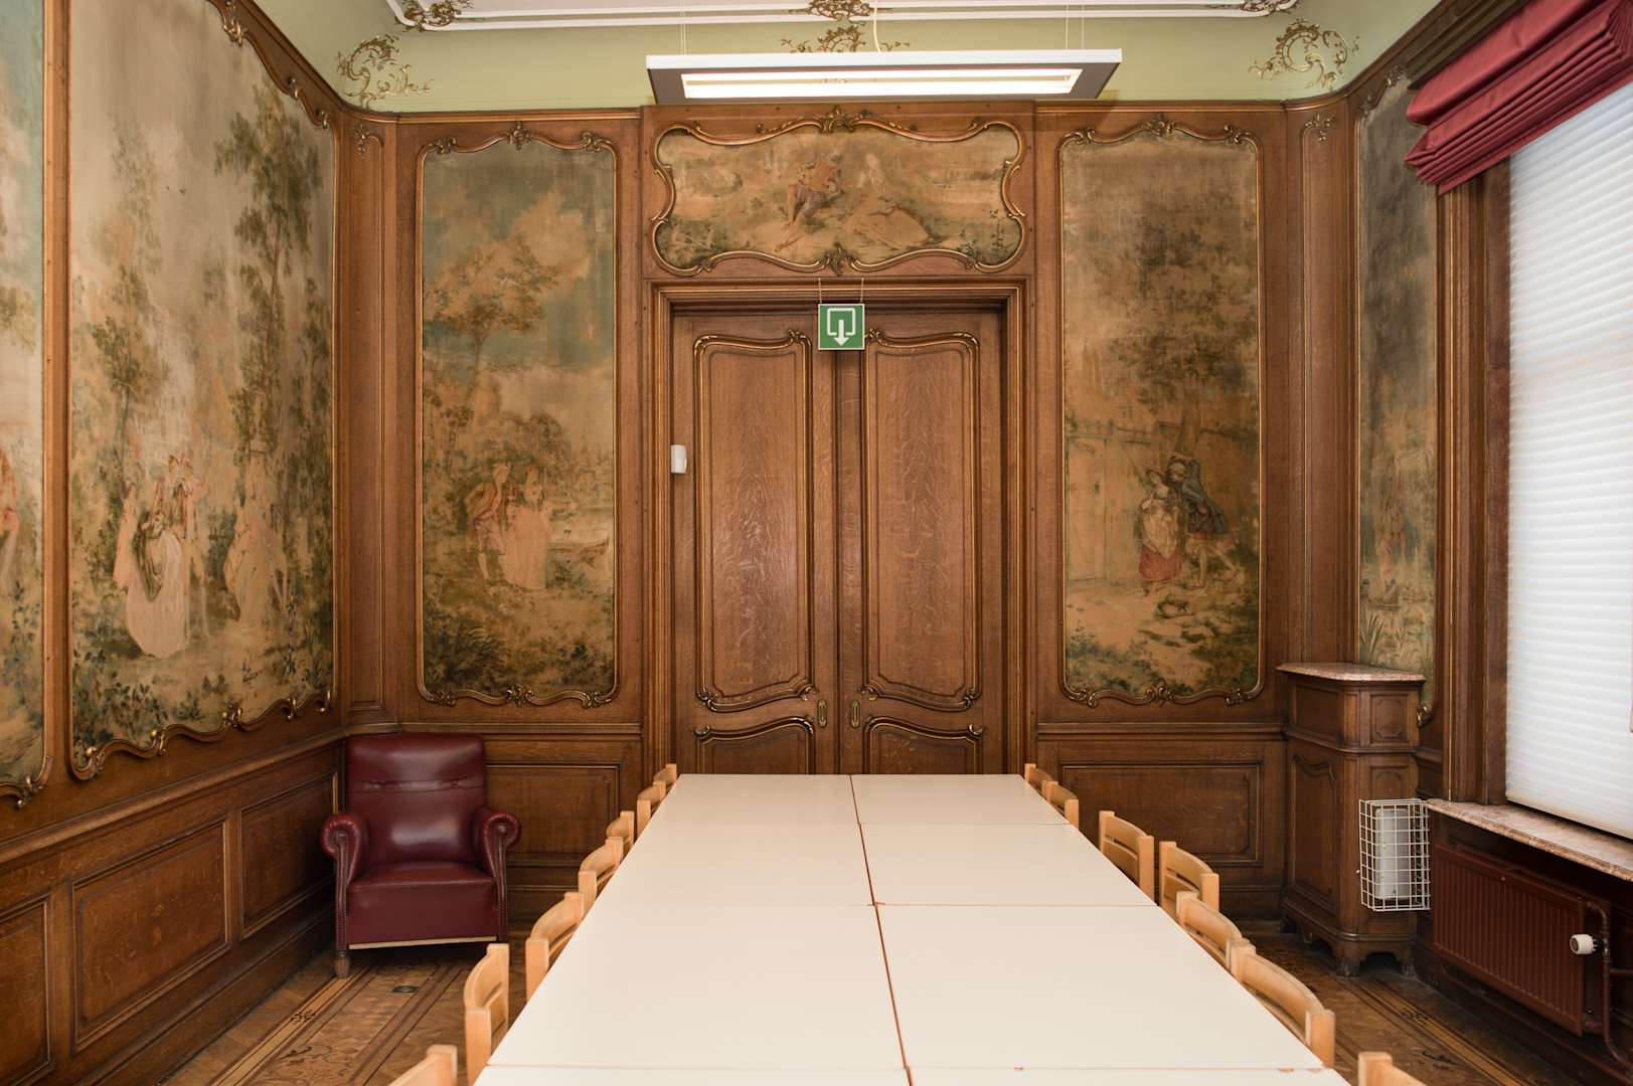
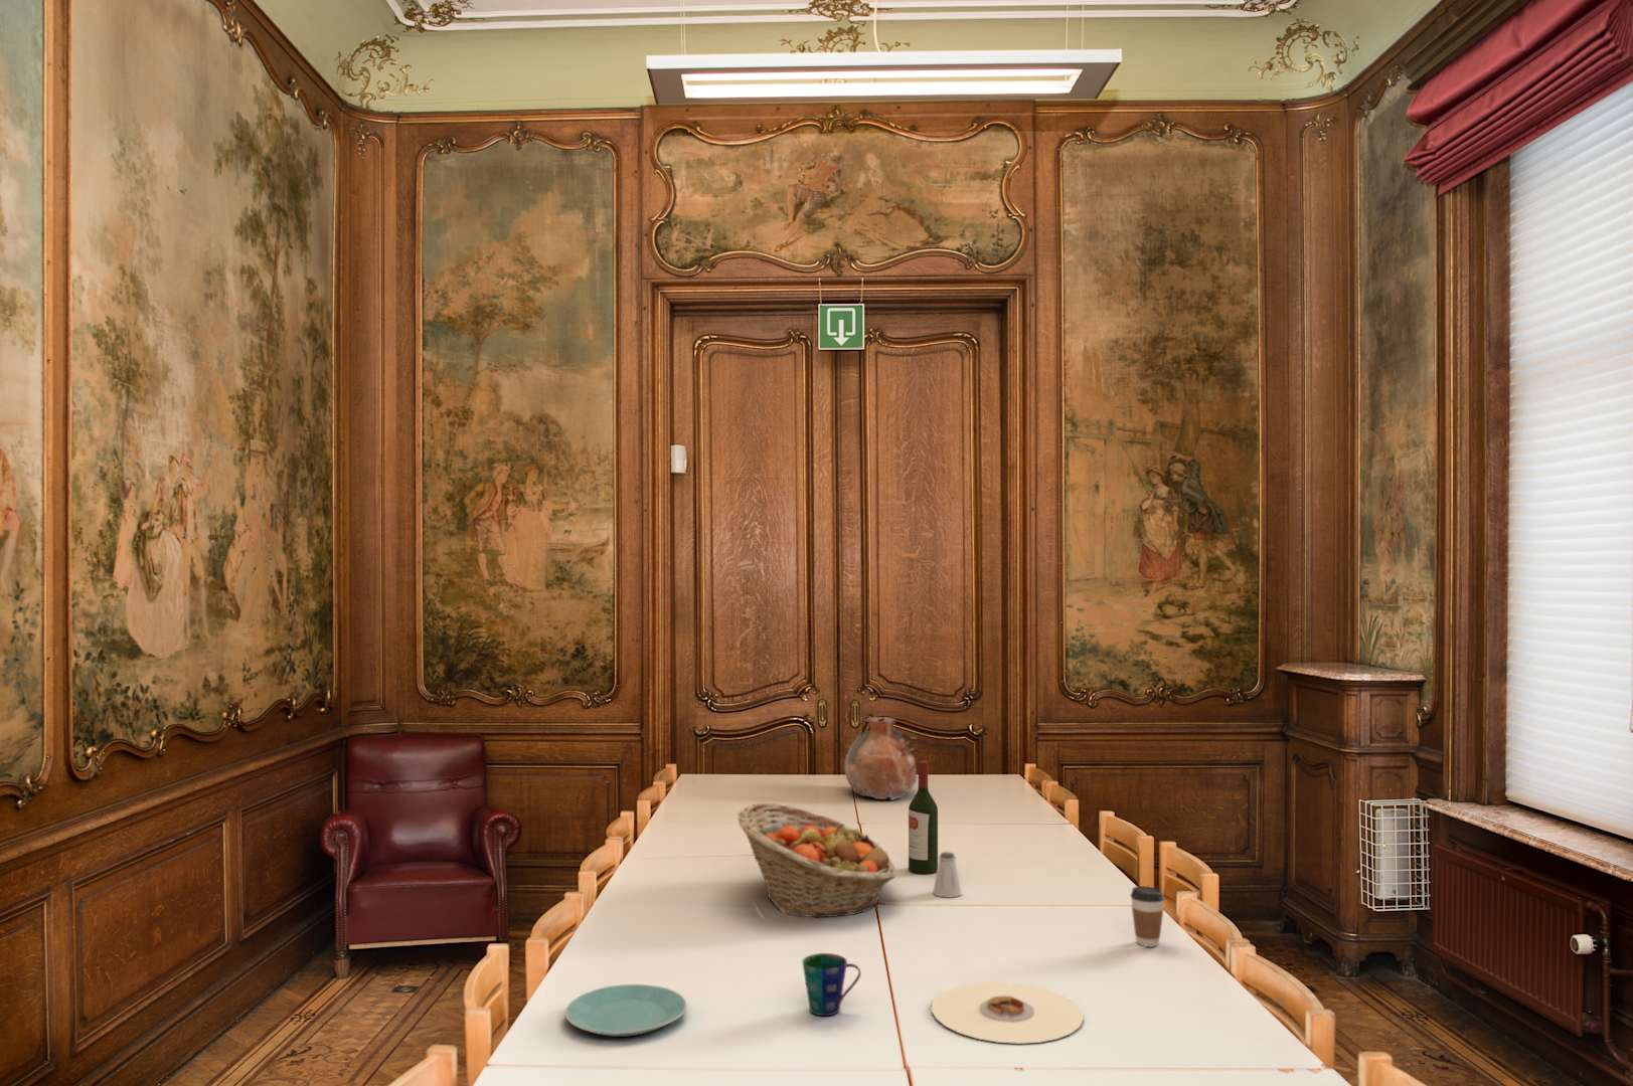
+ fruit basket (816, 854)
+ vase (881, 754)
+ coffee cup (1147, 916)
+ plate (626, 1013)
+ cup (832, 985)
+ plate (1006, 1006)
+ wine bottle (923, 816)
+ saltshaker (947, 873)
